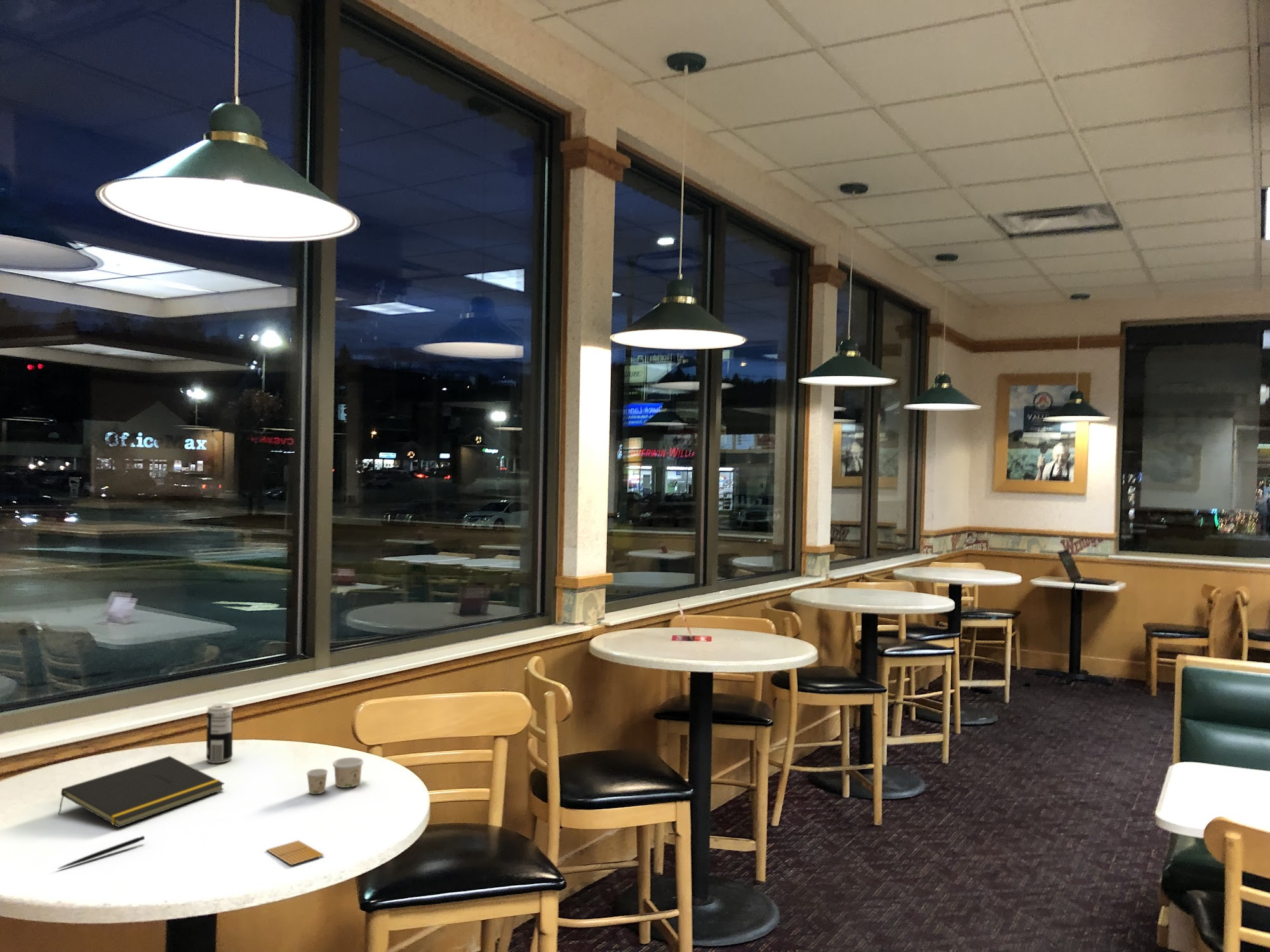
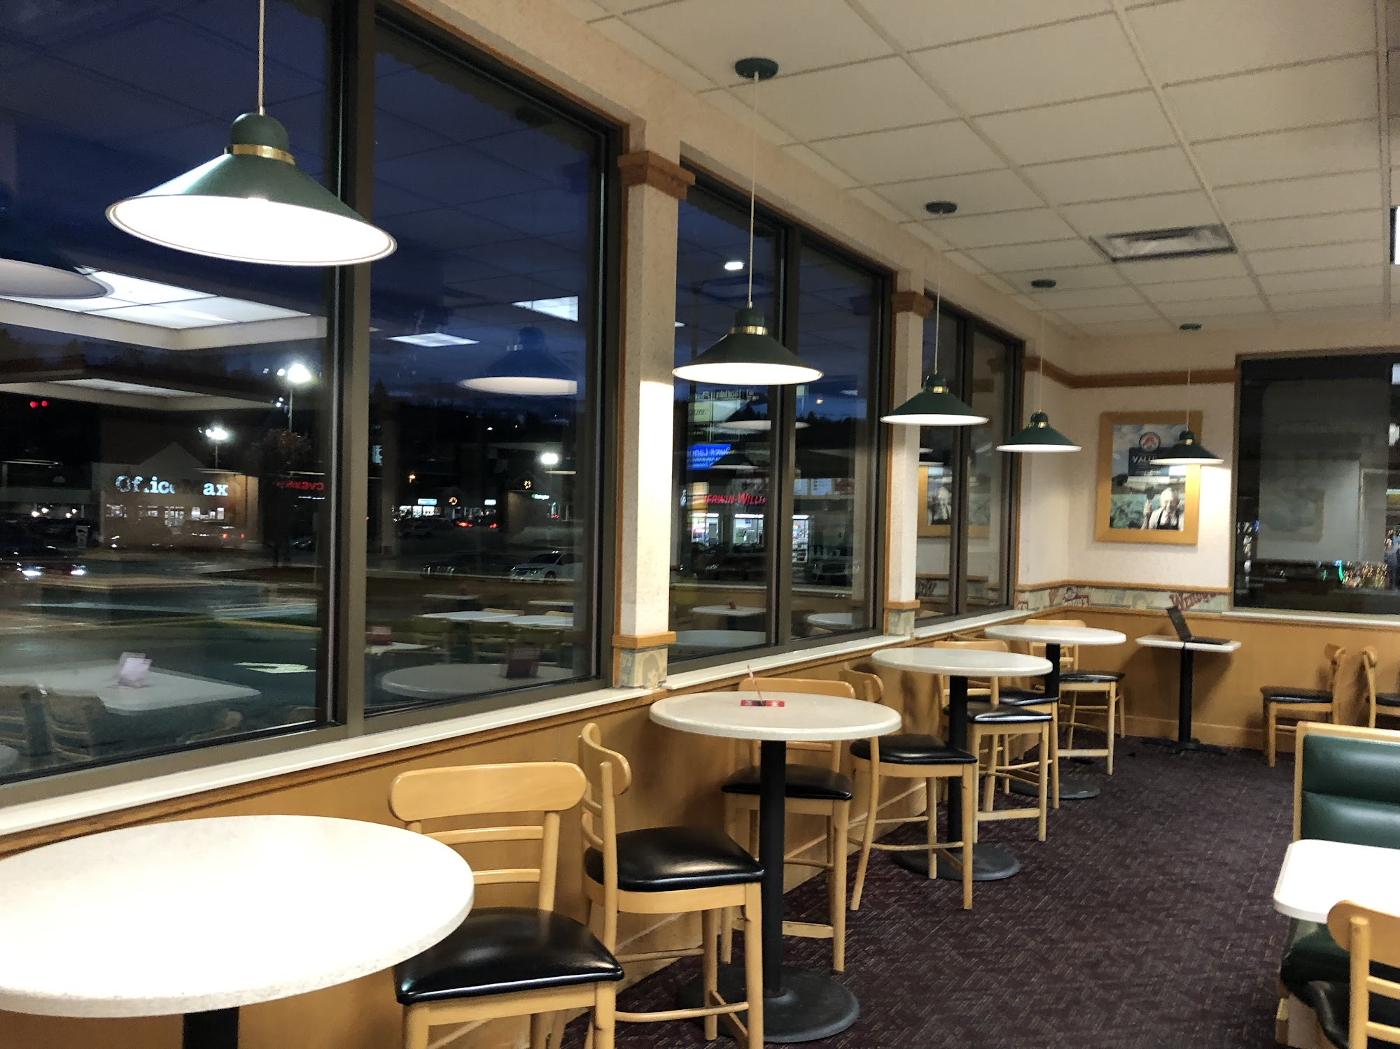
- paper cup (335, 776)
- beverage can (220, 732)
- playing card (295, 852)
- pen (102, 852)
- notepad (145, 789)
